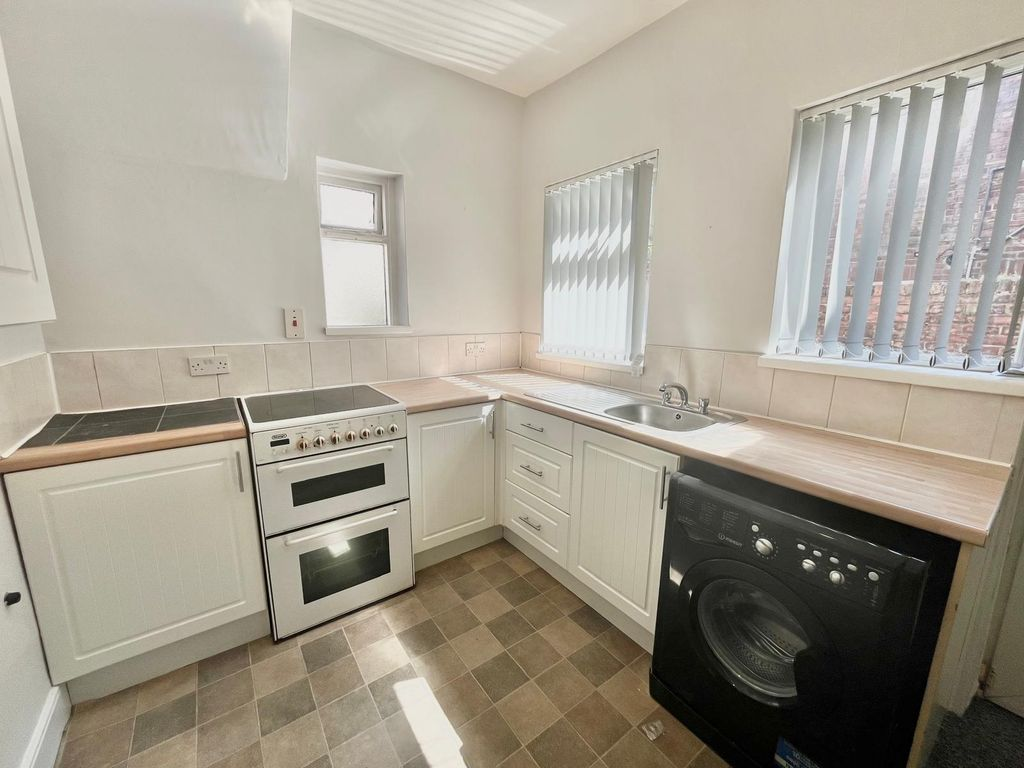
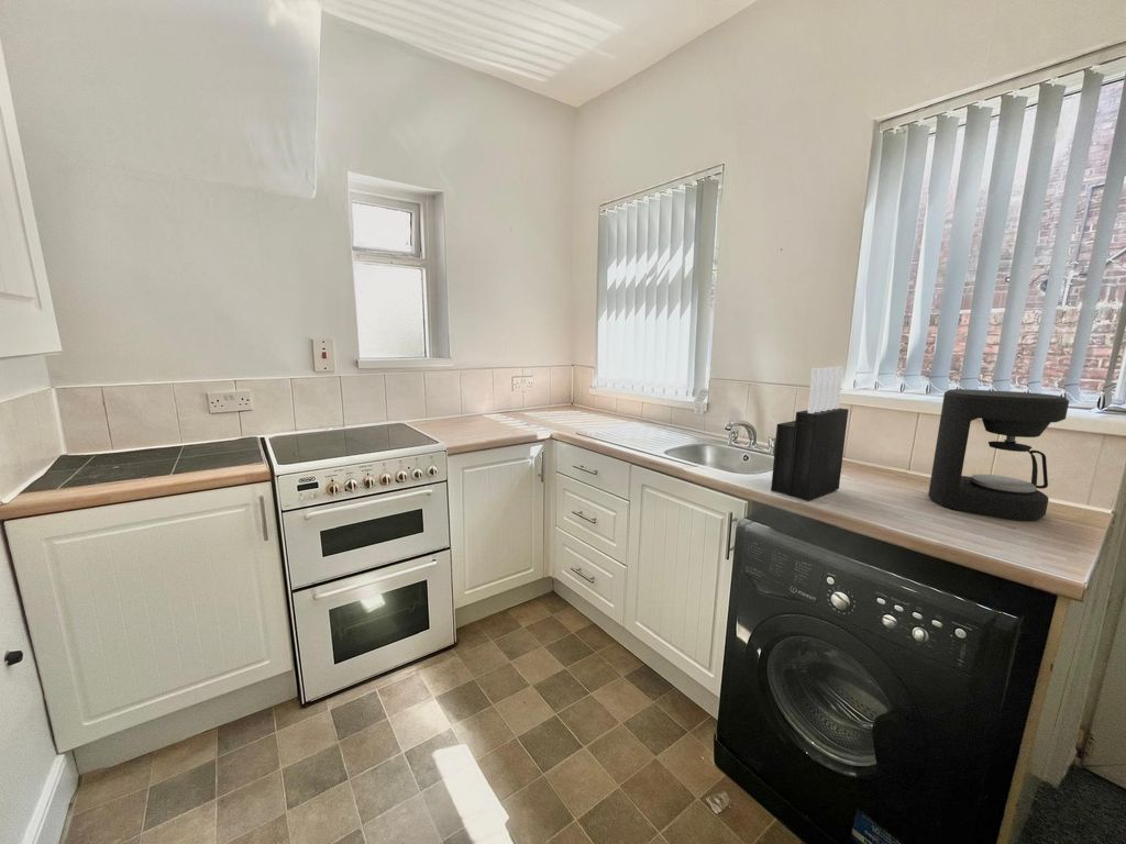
+ knife block (807, 429)
+ coffee maker (994, 447)
